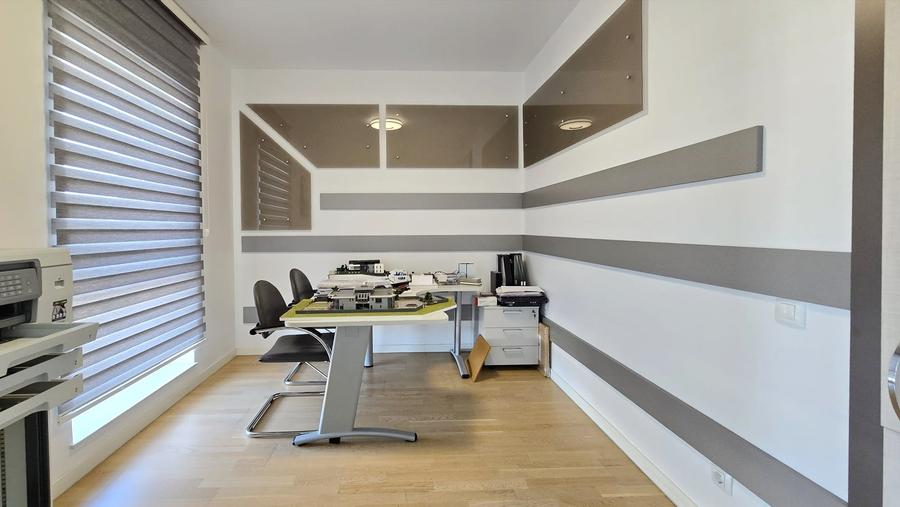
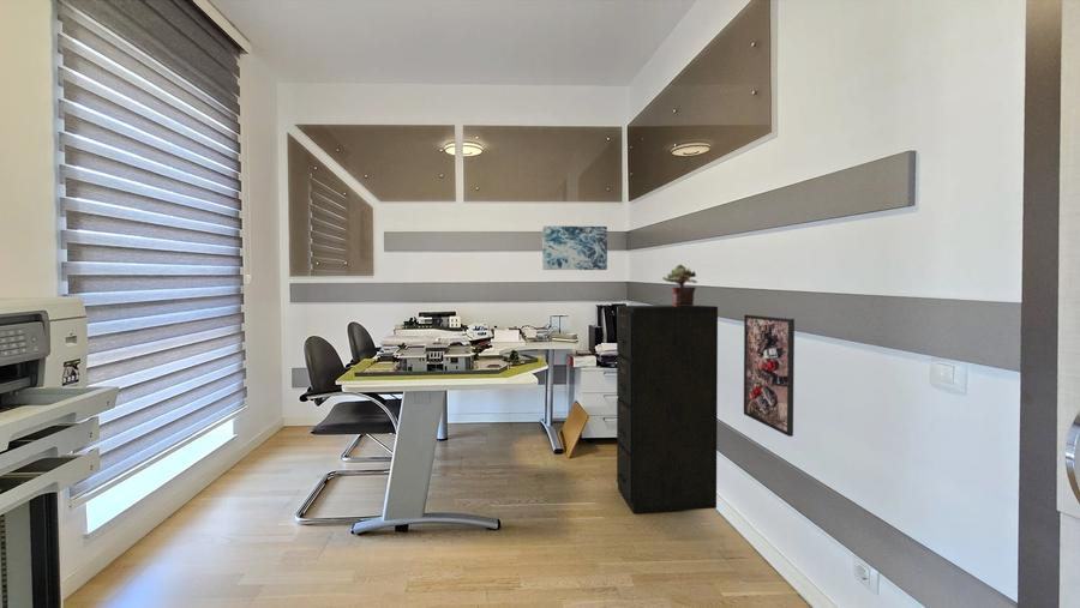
+ wall art (575, 247)
+ potted plant (679, 284)
+ filing cabinet (661, 402)
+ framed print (767, 371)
